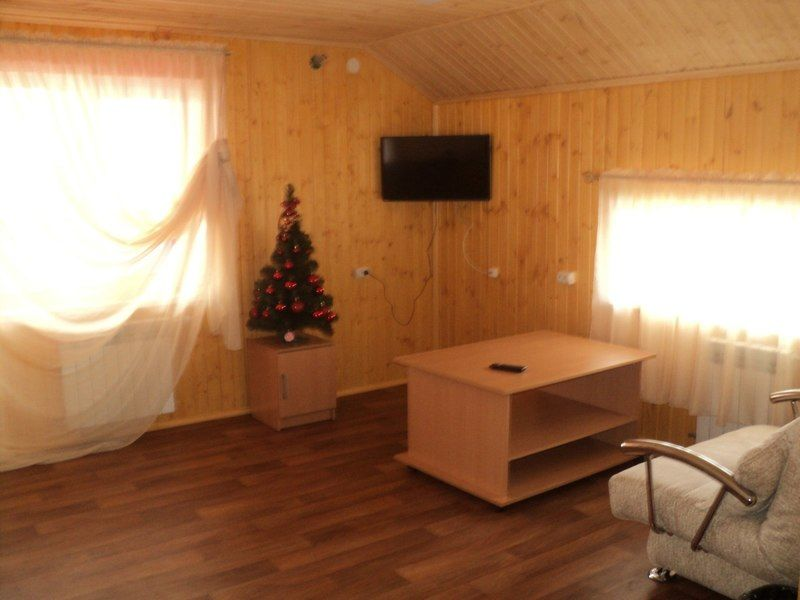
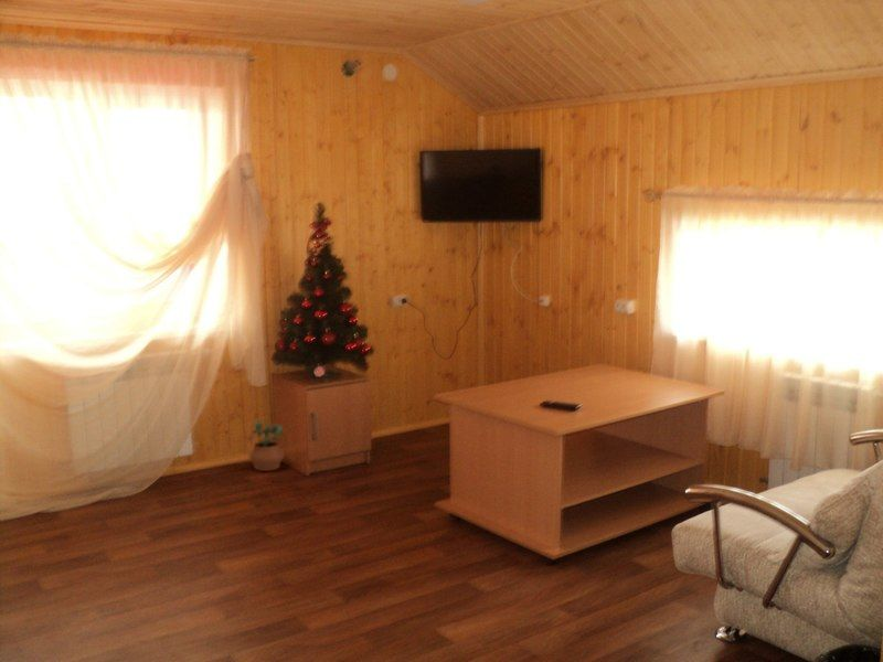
+ potted plant (264, 442)
